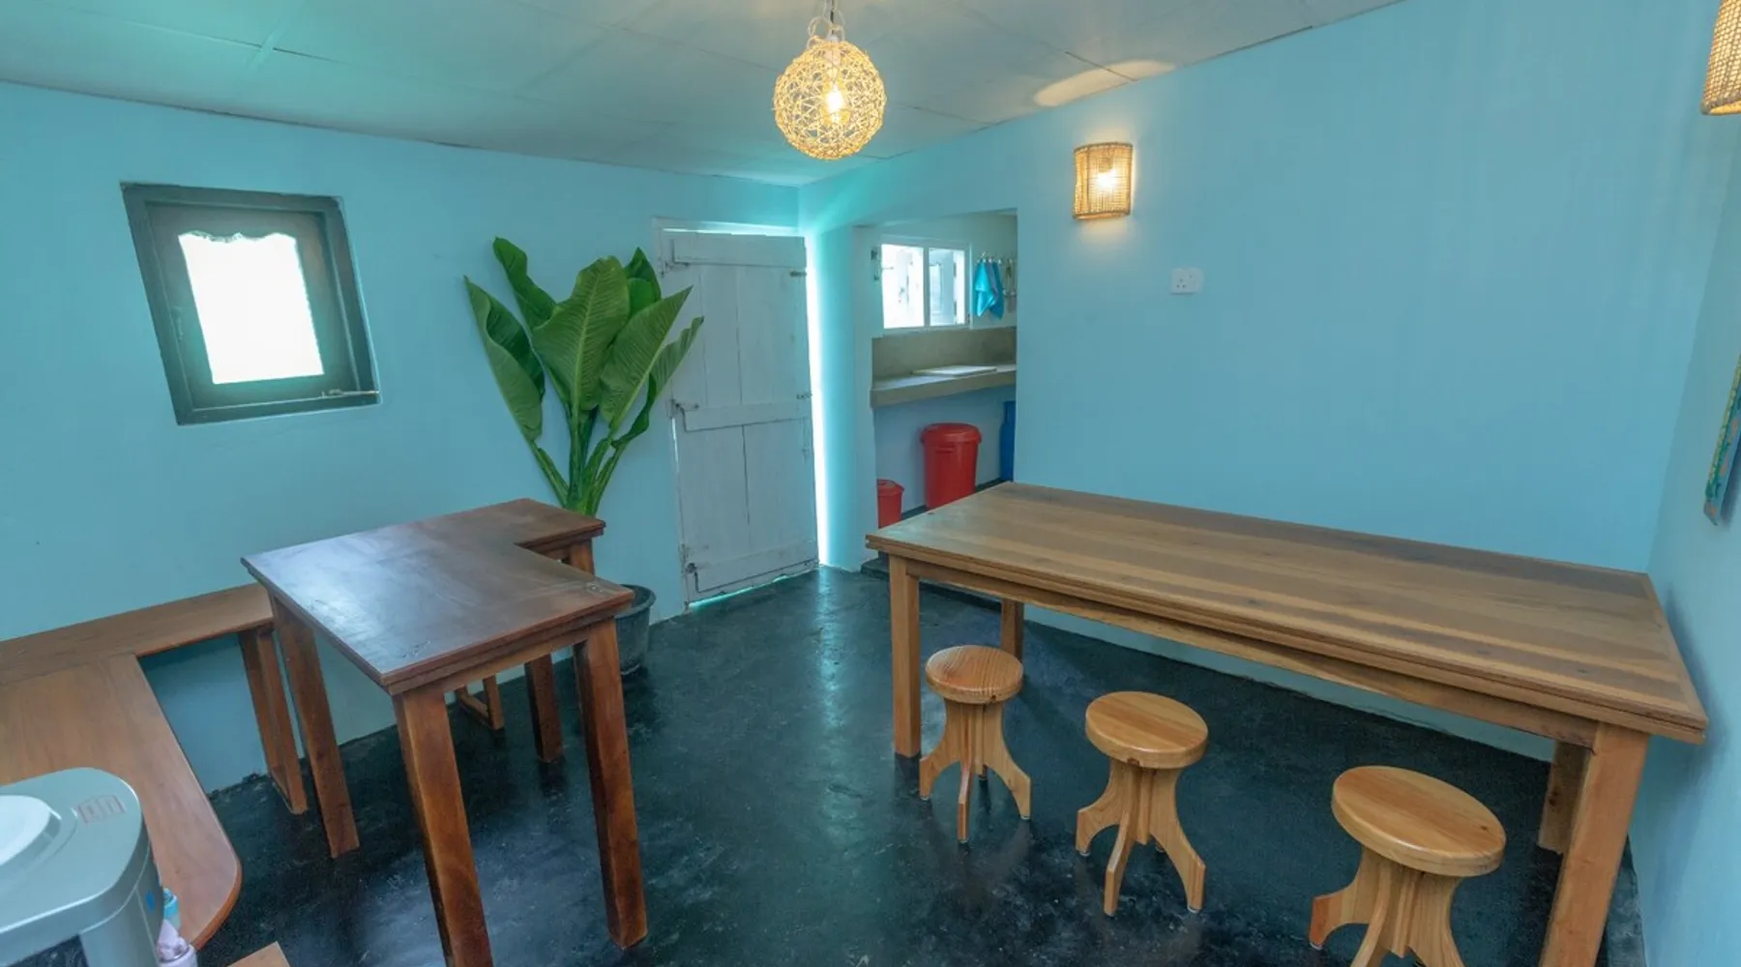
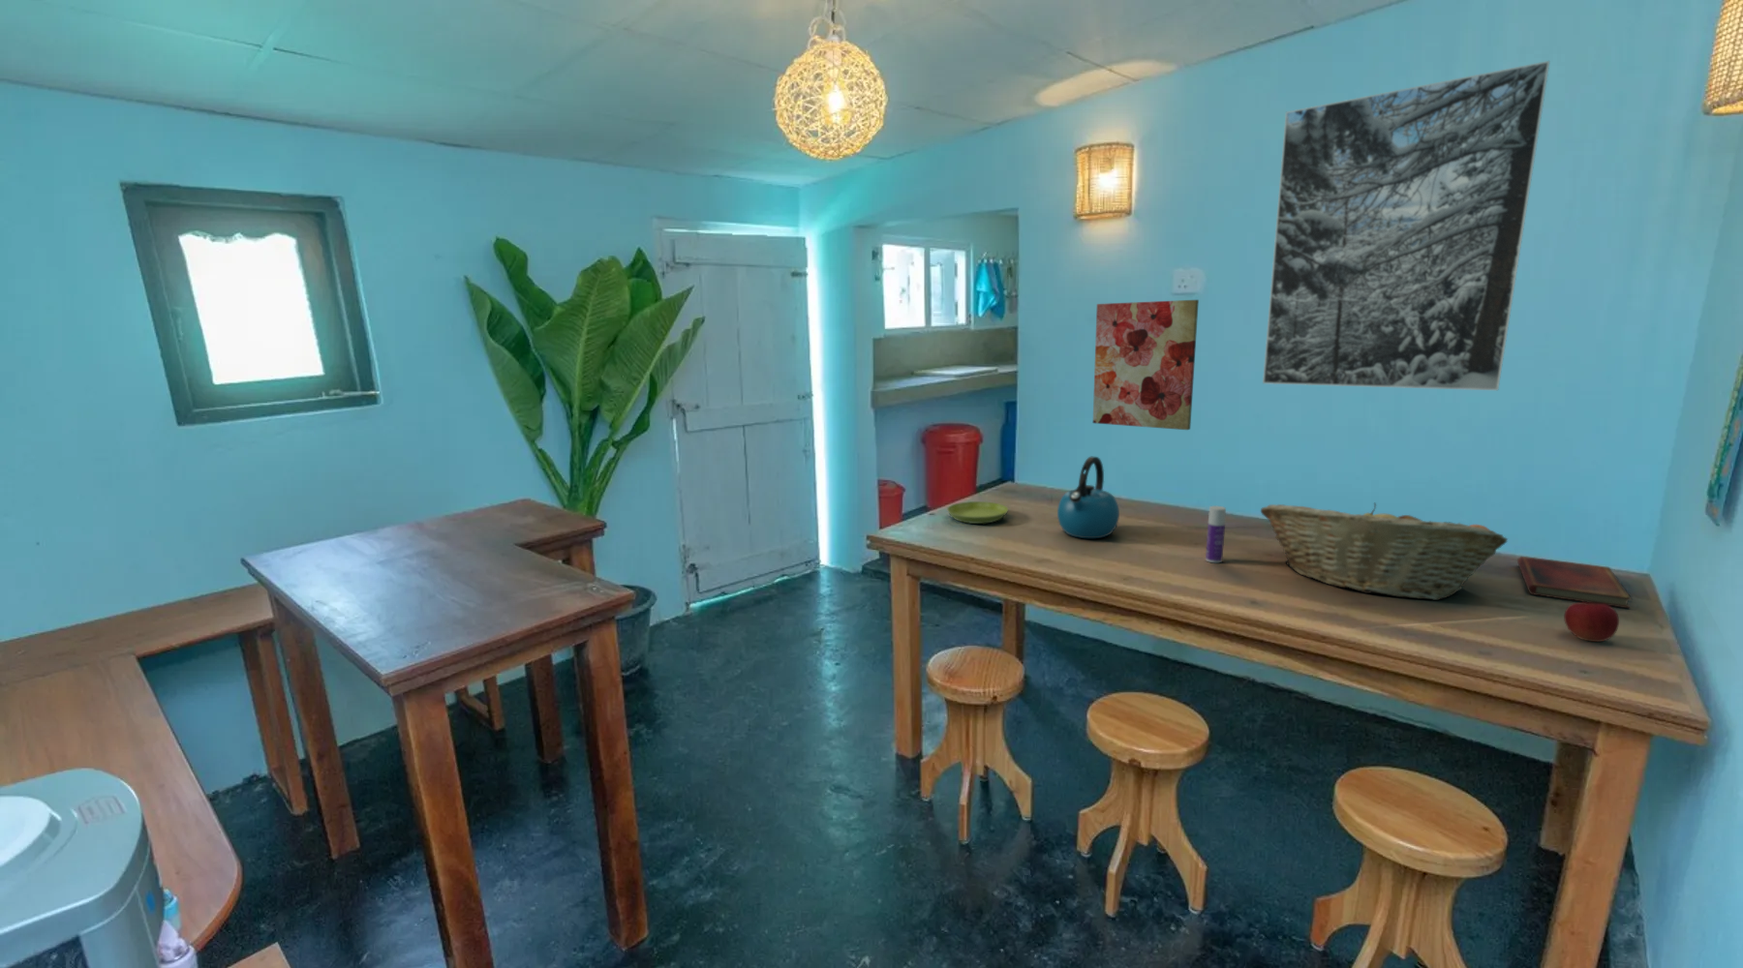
+ saucer (978, 513)
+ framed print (1387, 244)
+ wall art (1142, 365)
+ bottle (1215, 533)
+ apple (1590, 620)
+ diary (1569, 579)
+ fruit basket (1371, 539)
+ kettle (1086, 497)
